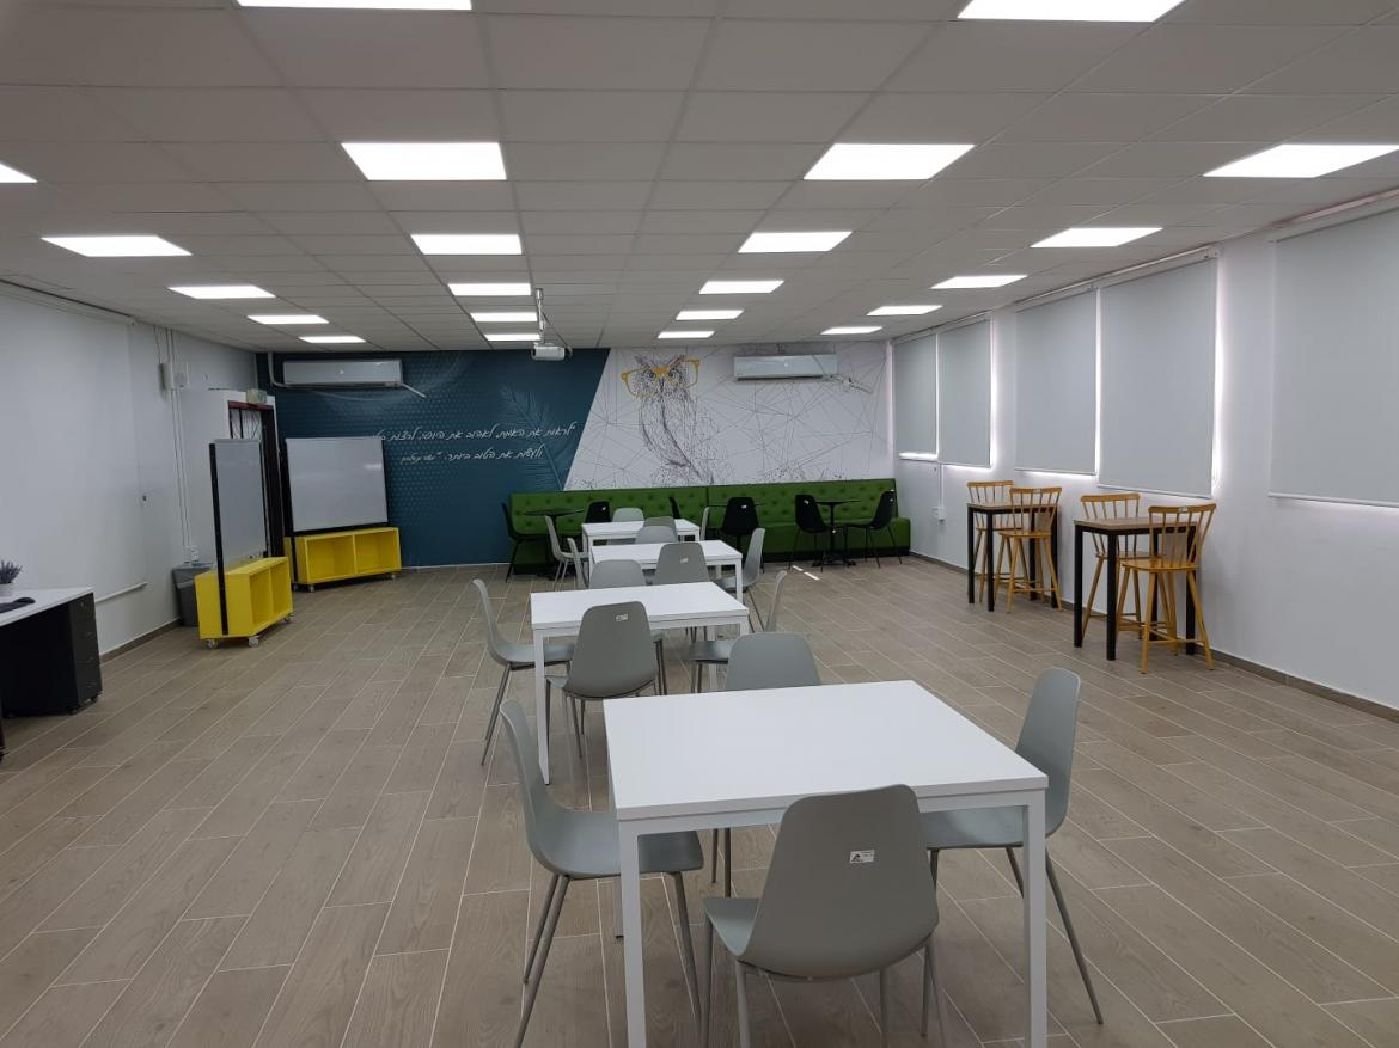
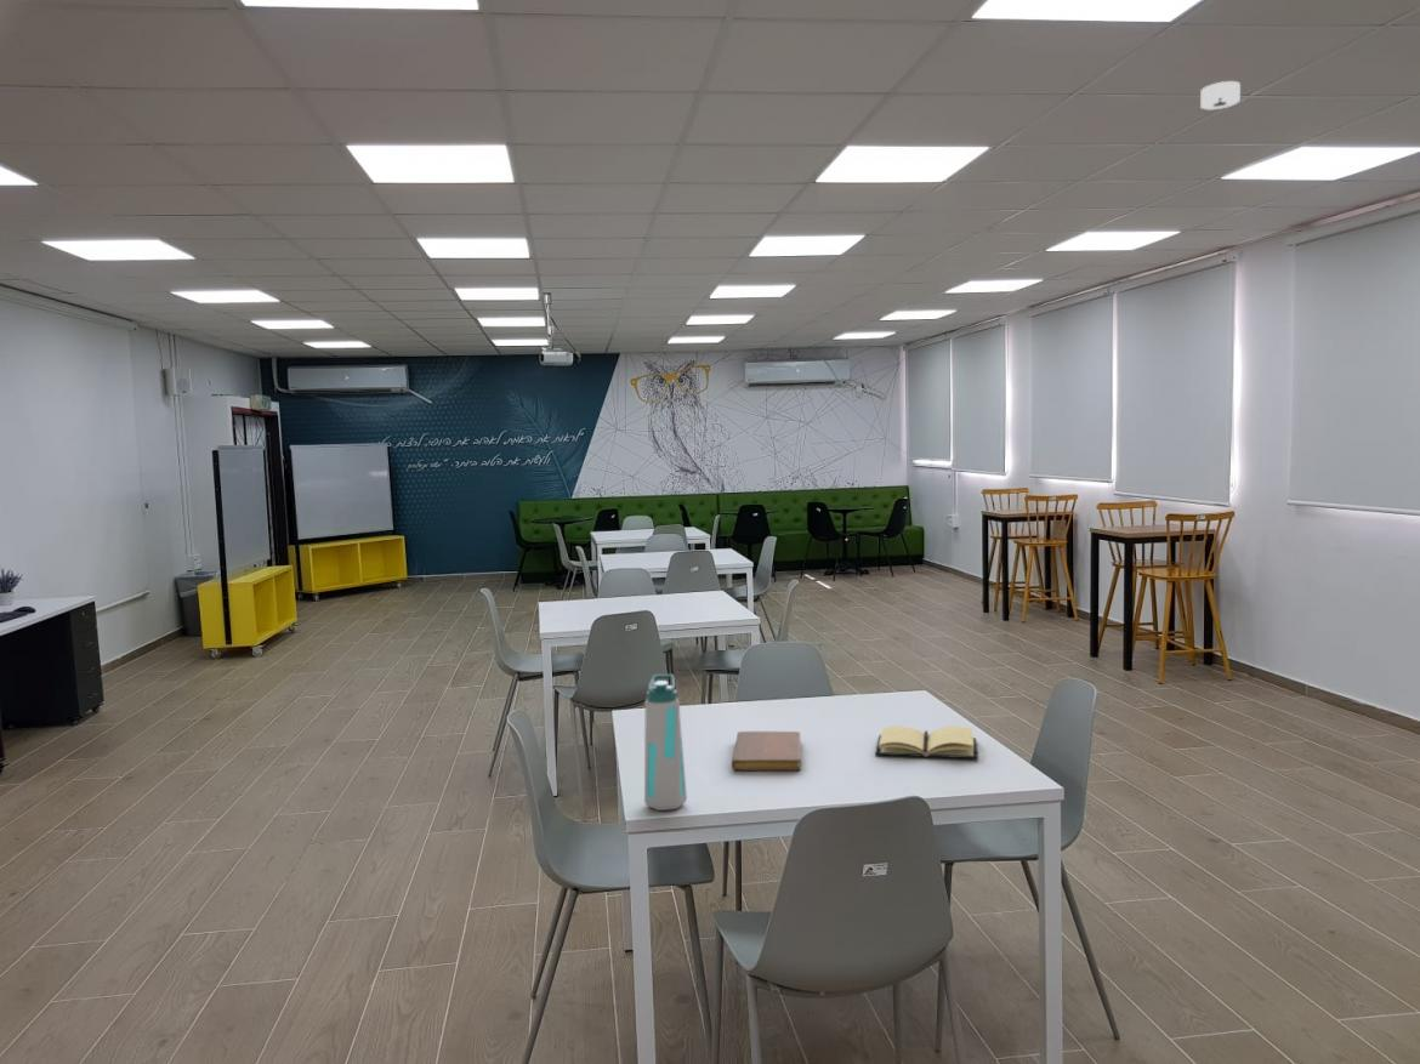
+ smoke detector (1220, 96)
+ book (926, 740)
+ notebook (767, 750)
+ water bottle (663, 741)
